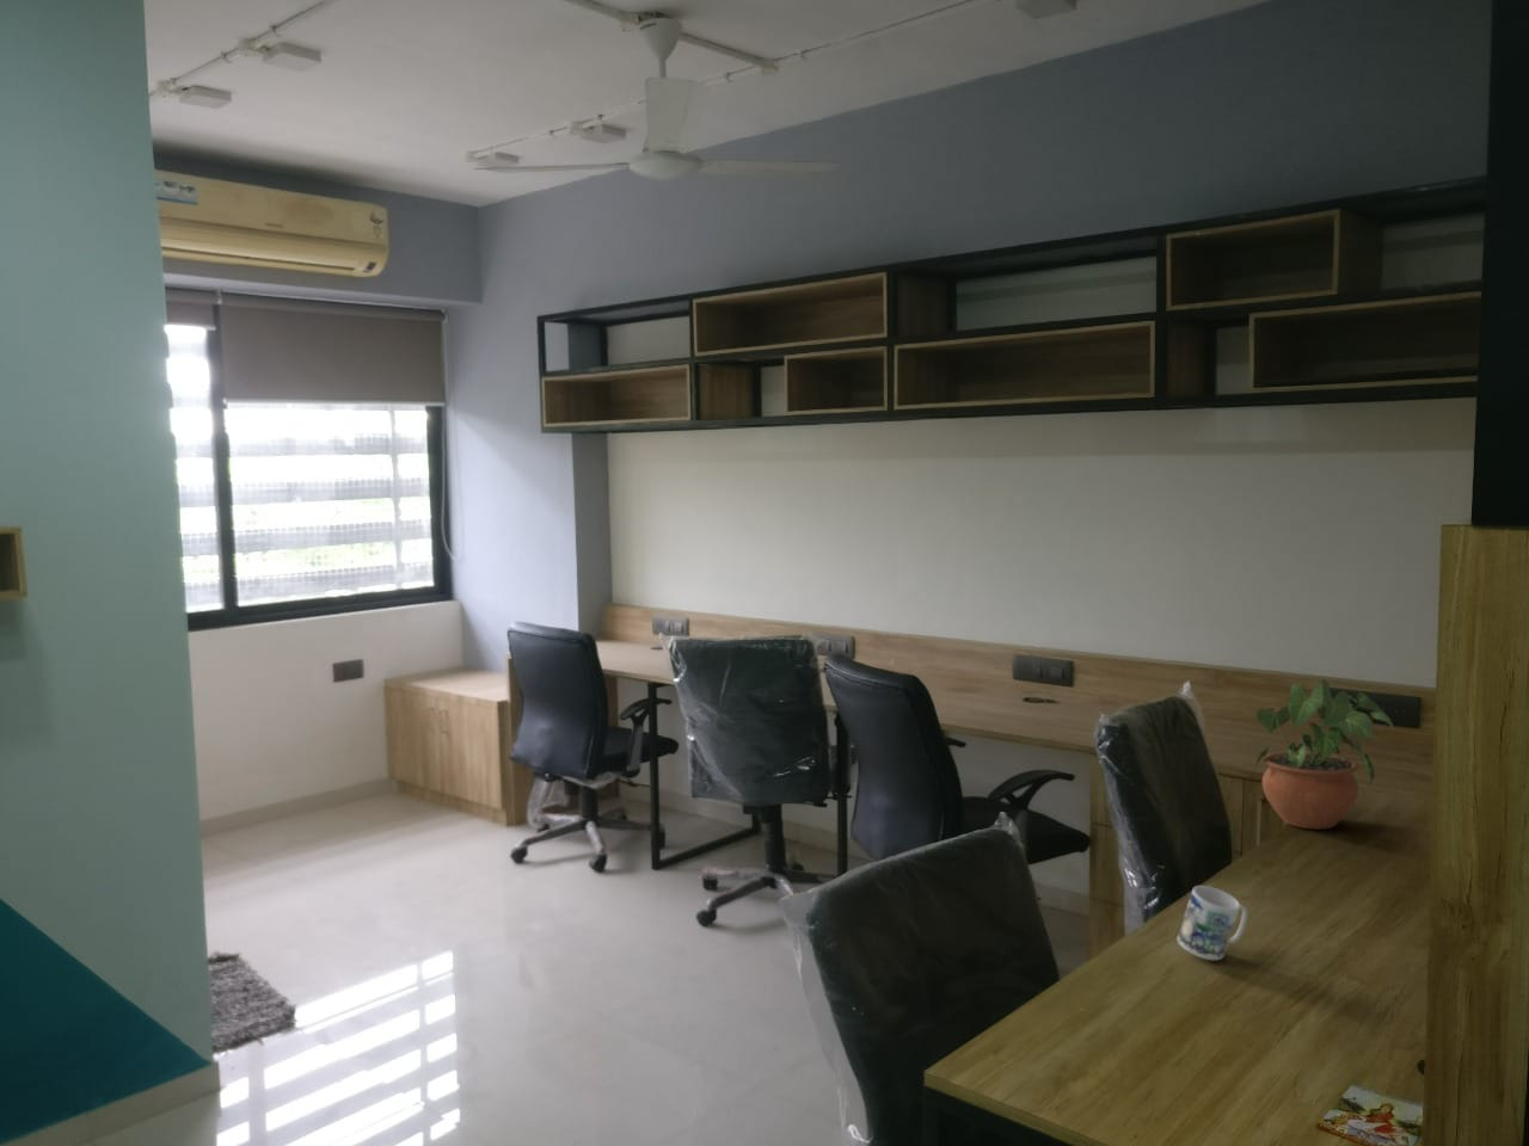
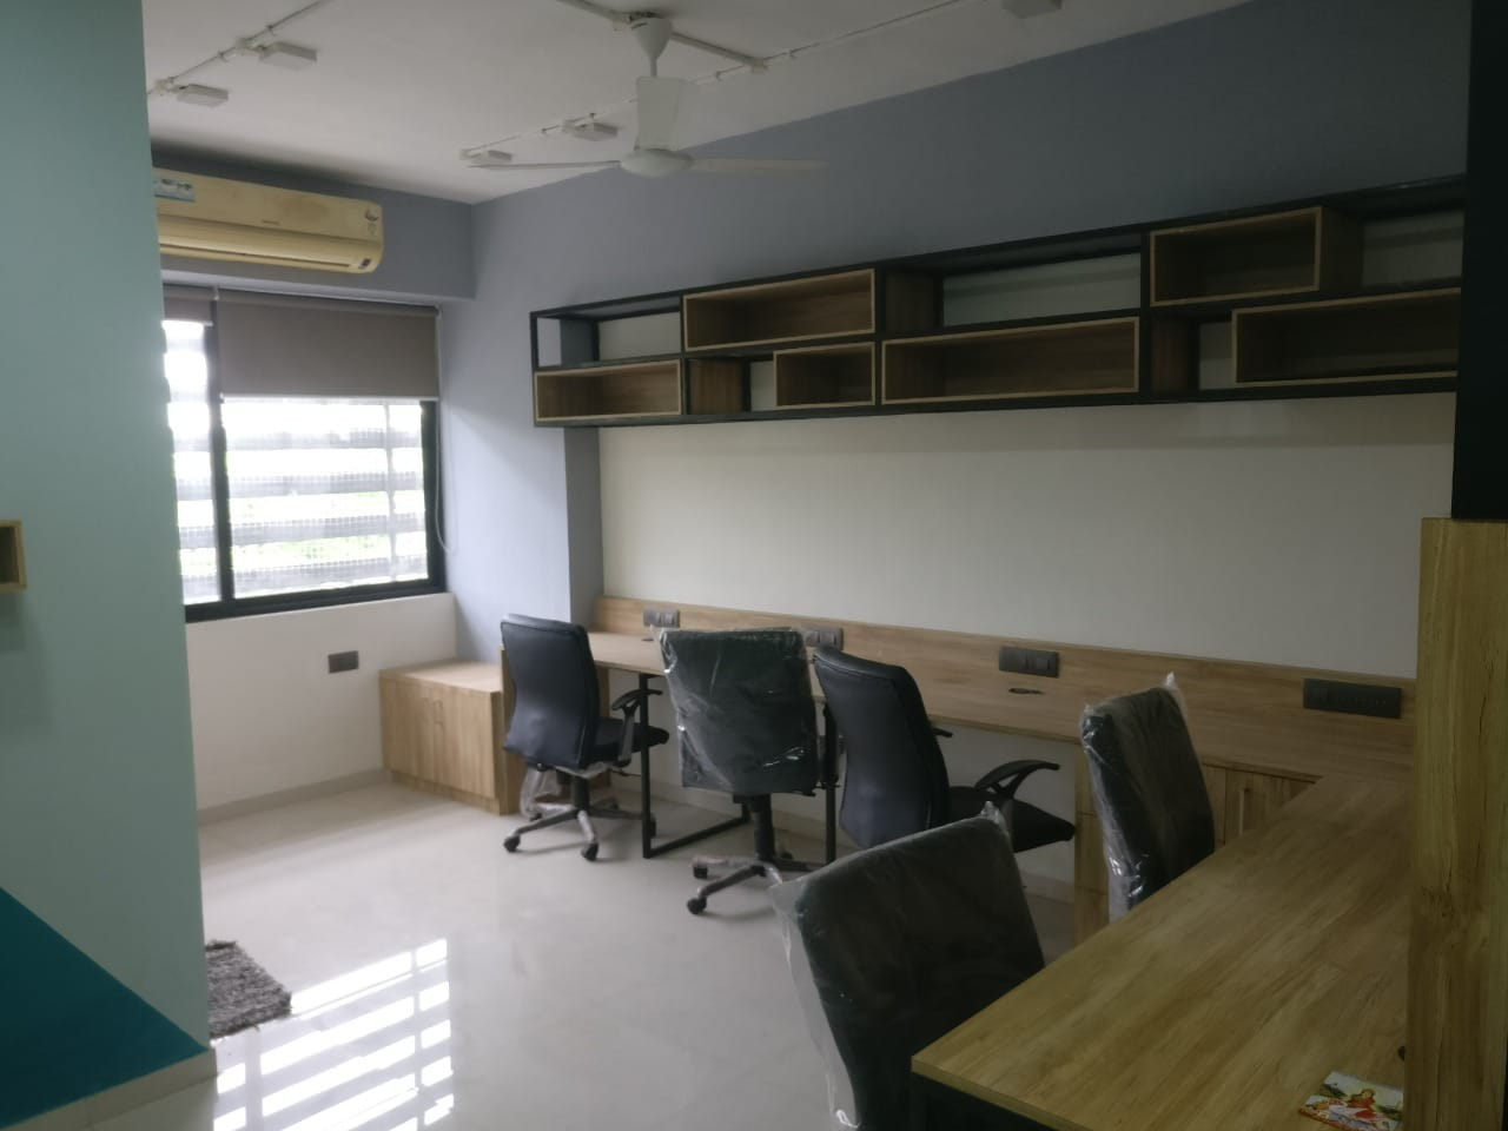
- potted plant (1316, 750)
- mug (1211, 921)
